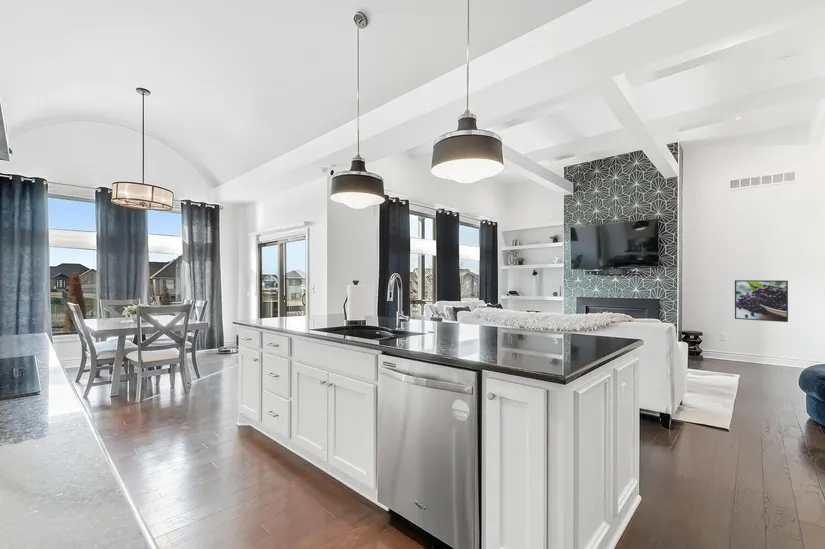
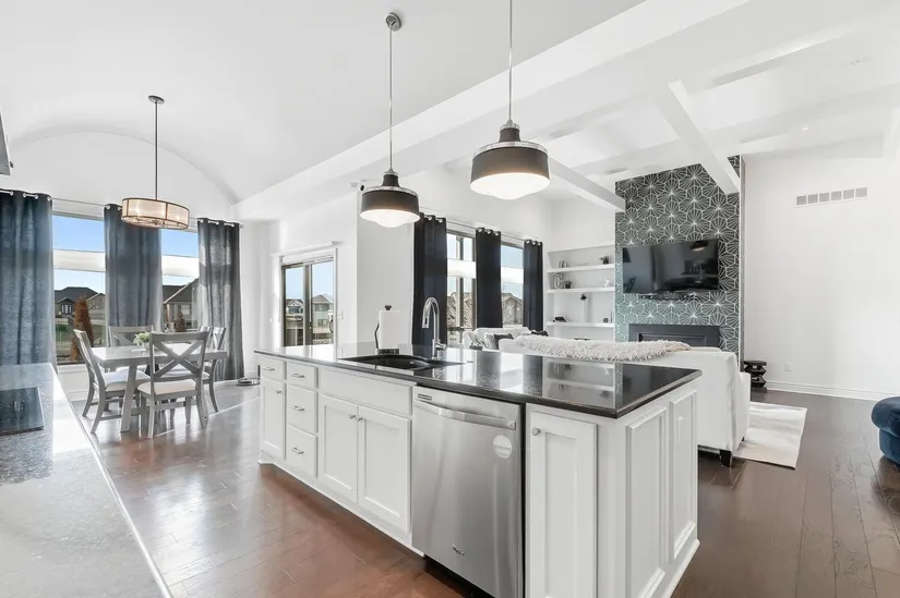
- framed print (760, 300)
